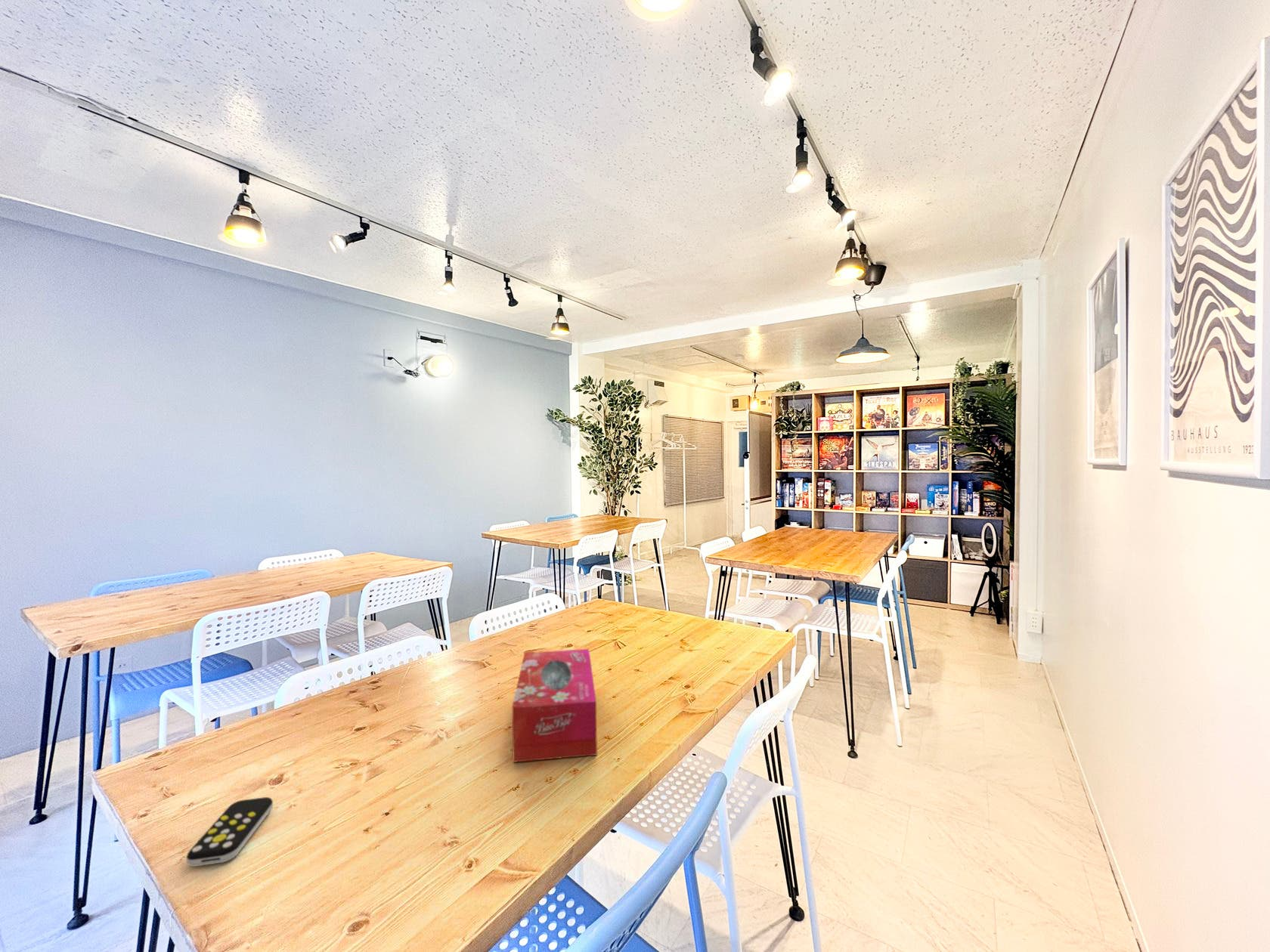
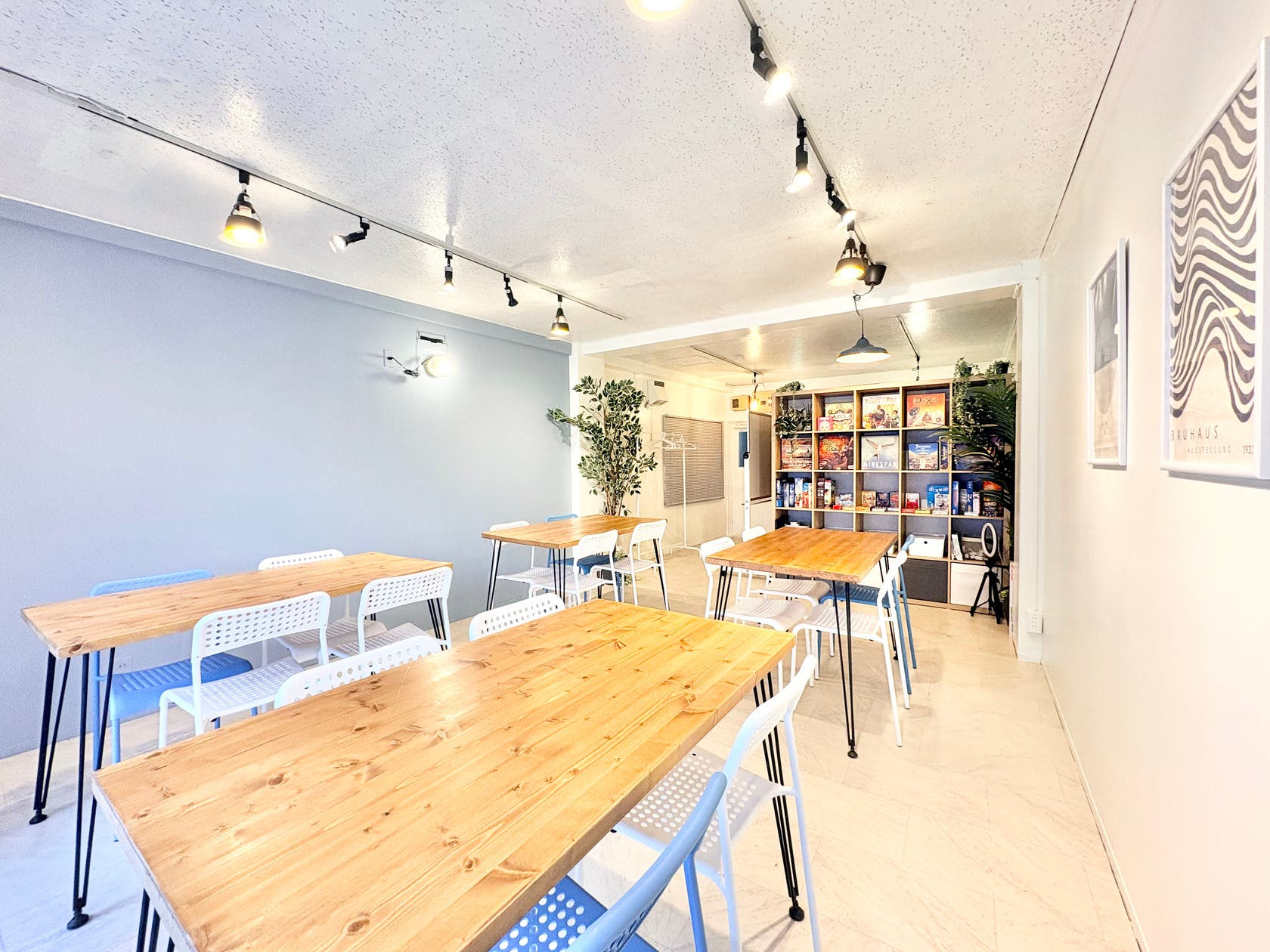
- remote control (233, 828)
- tissue box (556, 697)
